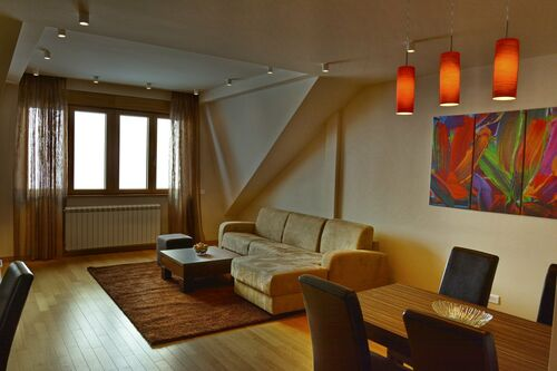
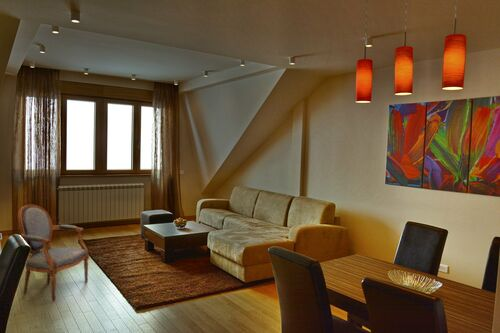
+ armchair (50, 248)
